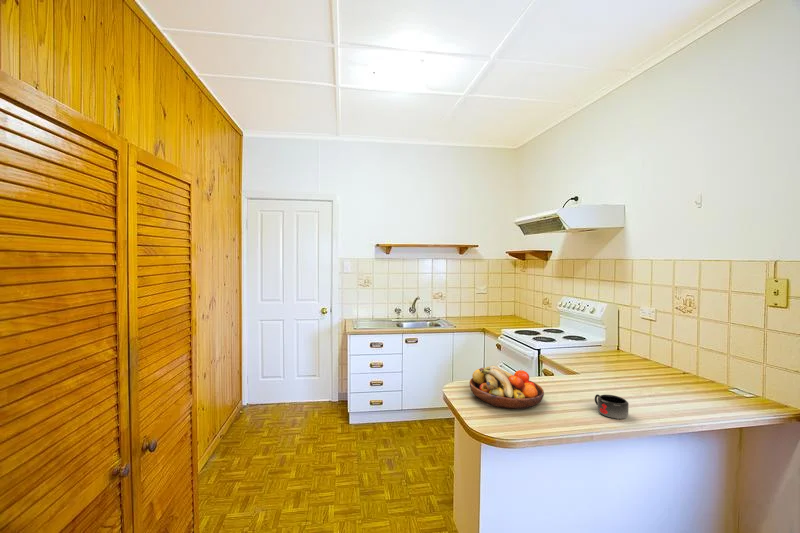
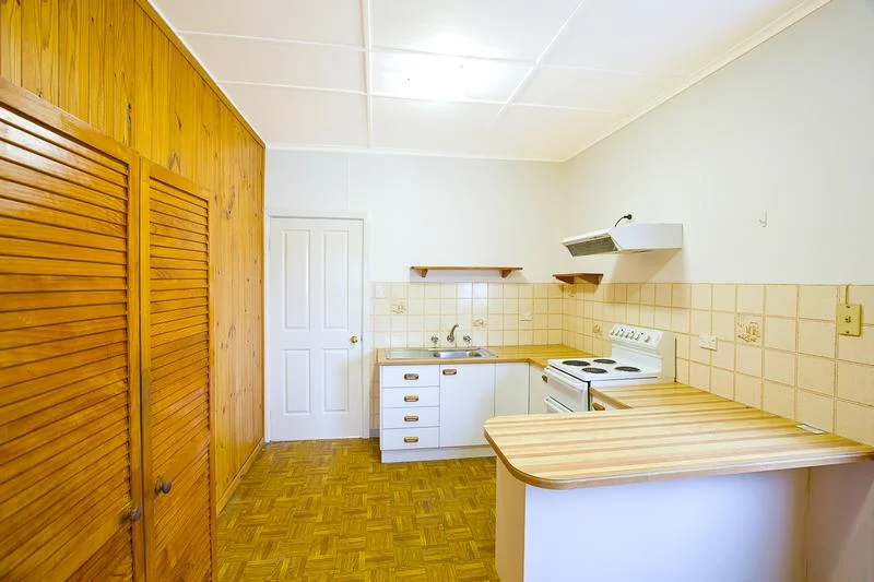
- mug (609, 405)
- fruit bowl (505, 382)
